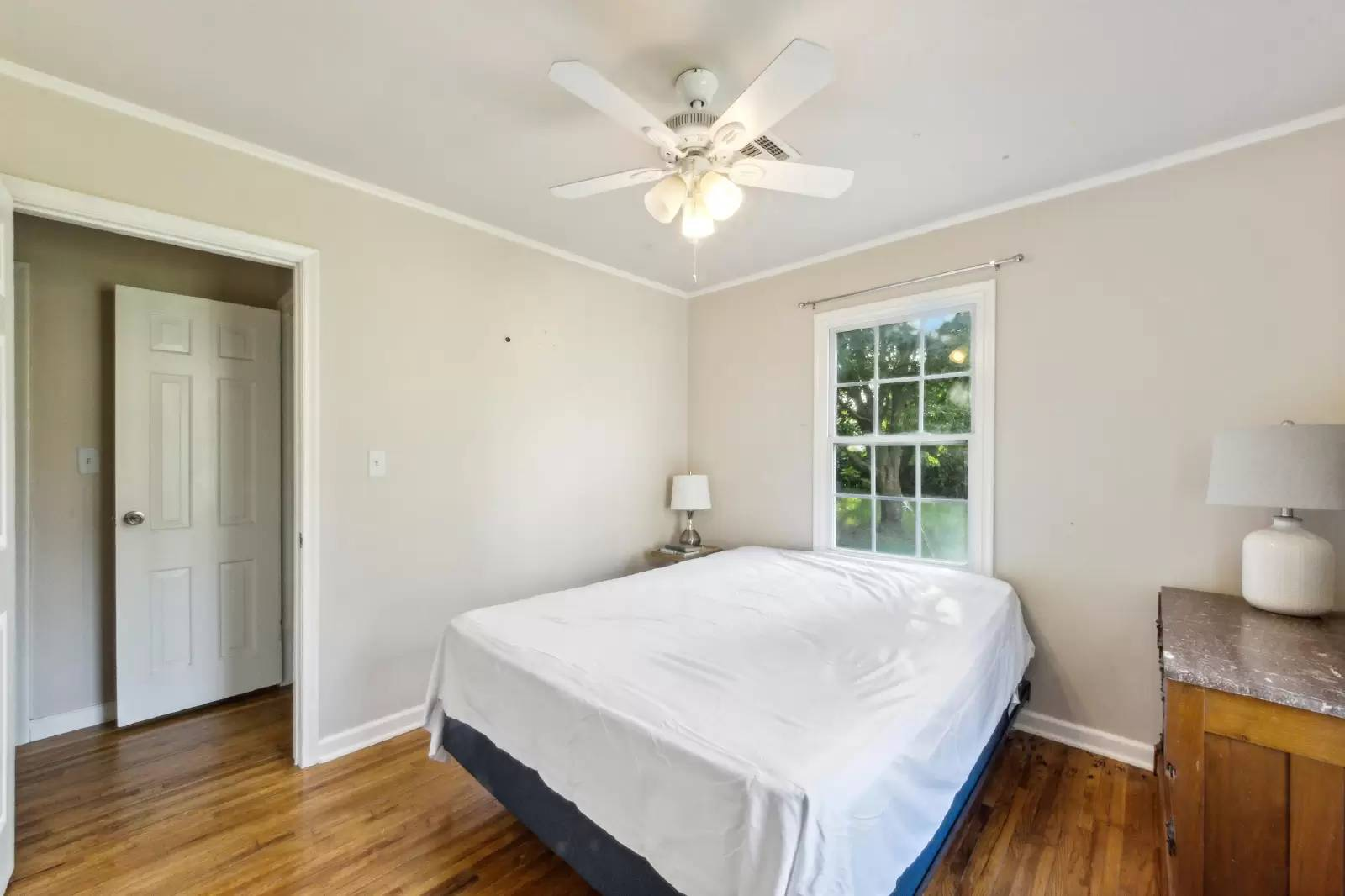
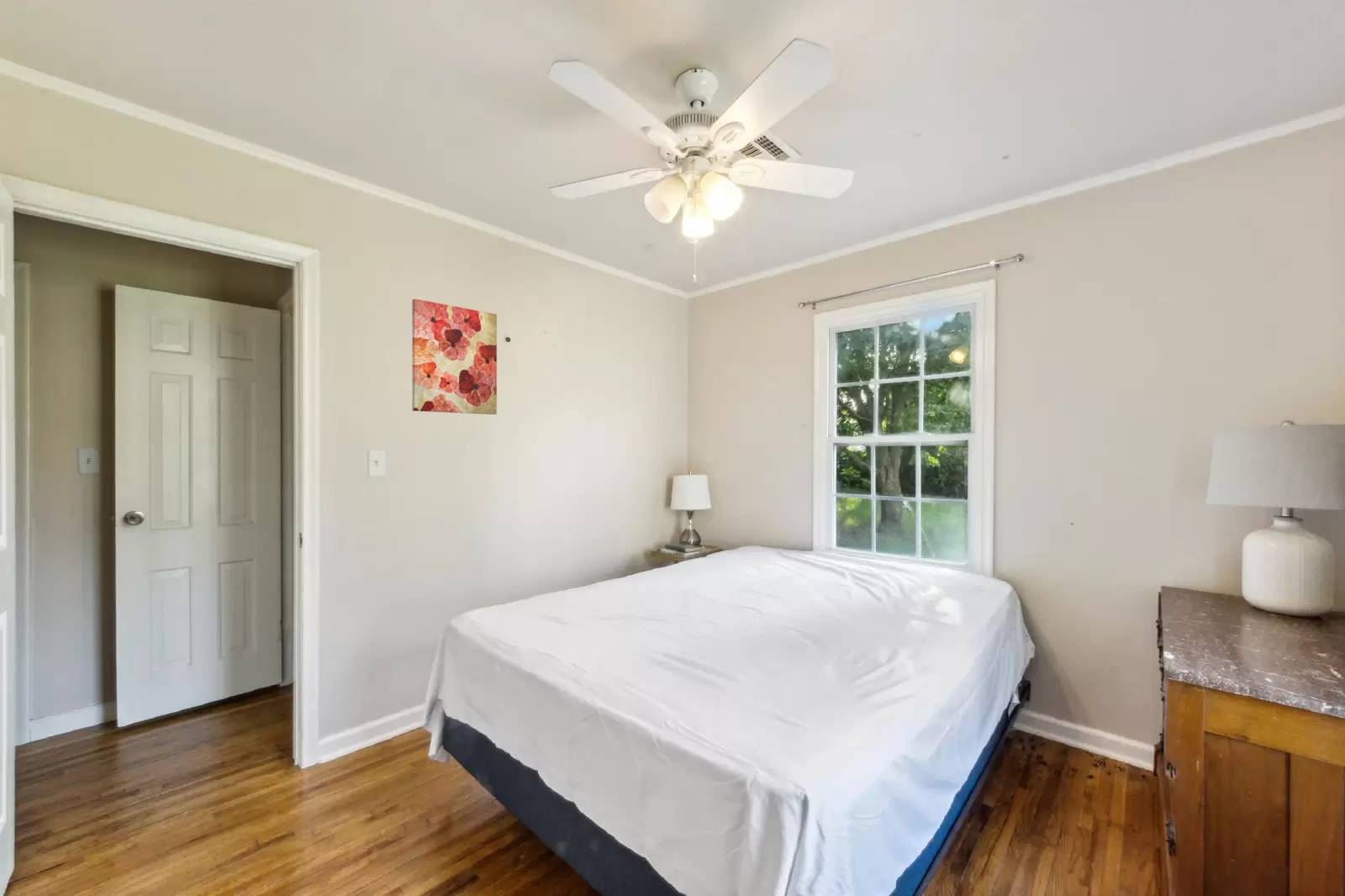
+ wall art (456, 360)
